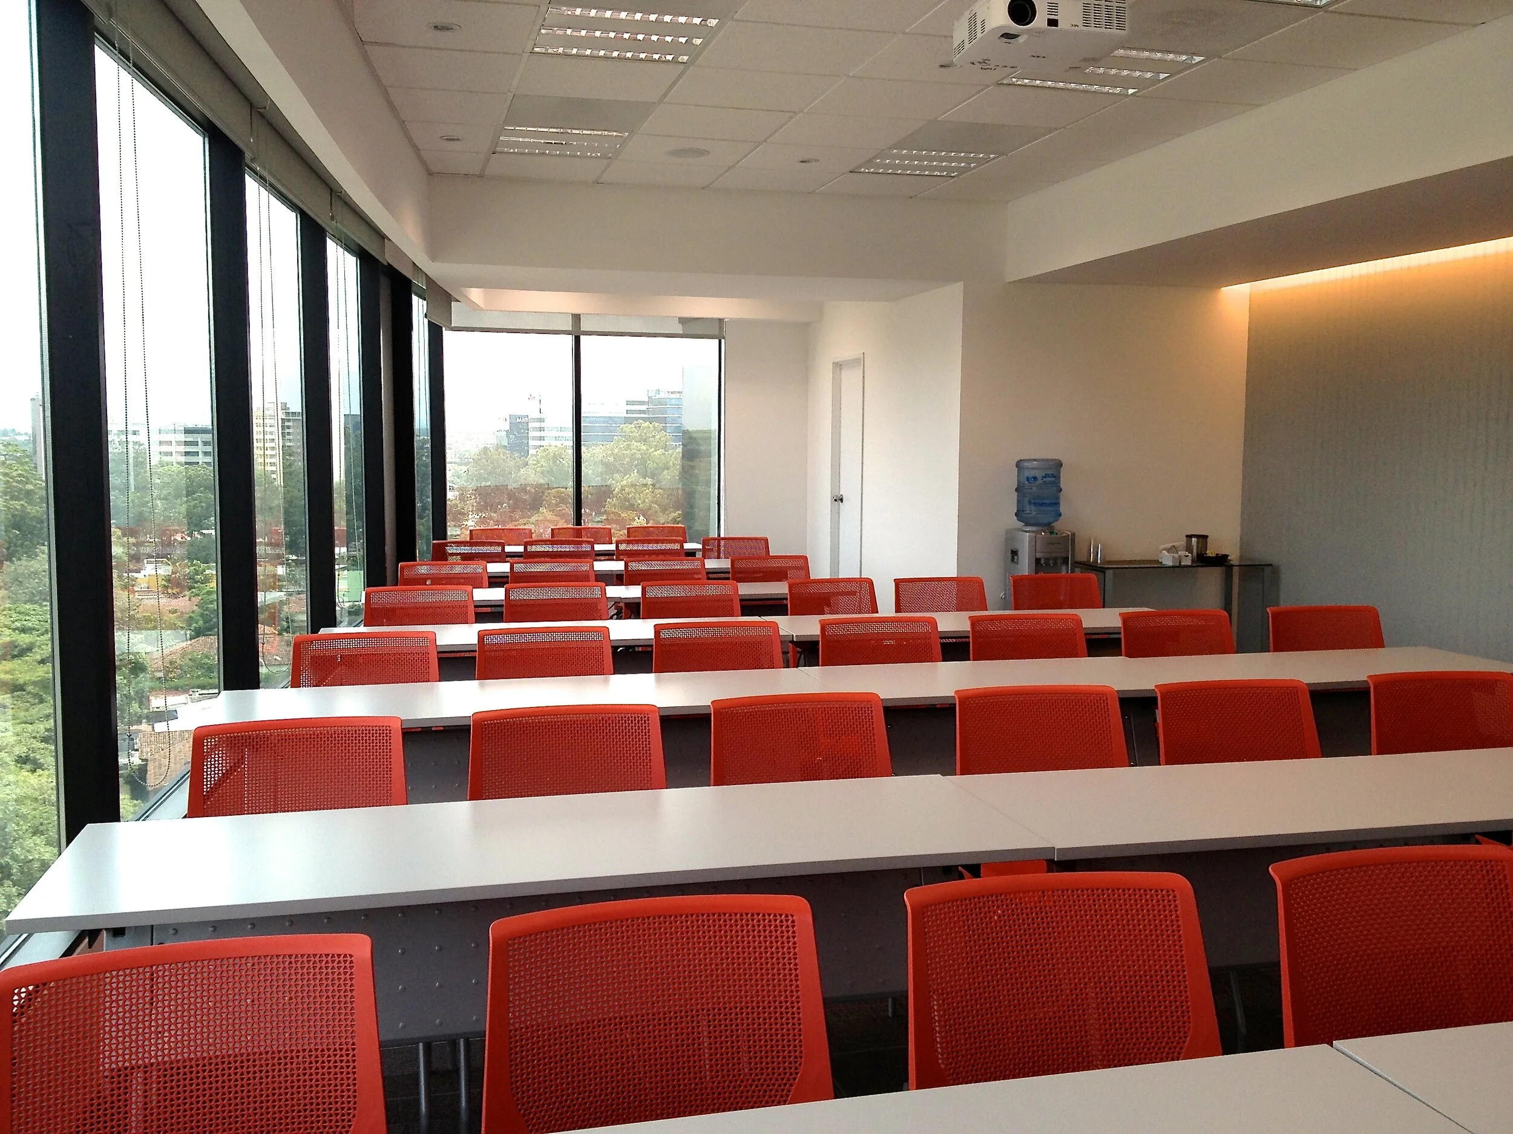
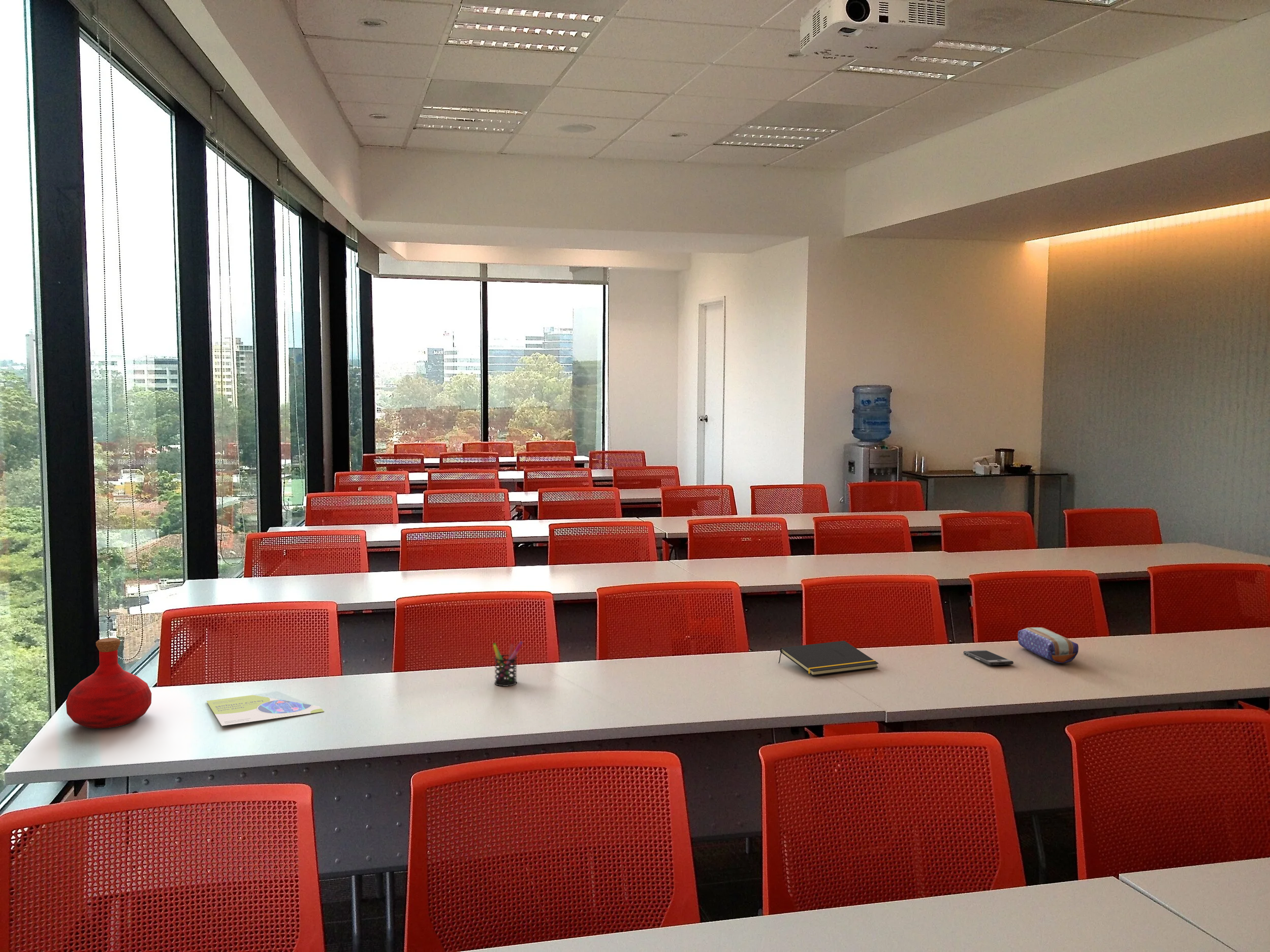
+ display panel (264, 706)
+ bottle (109, 680)
+ pencil case (1047, 643)
+ pen holder (504, 660)
+ notepad (829, 658)
+ smartphone (988, 657)
